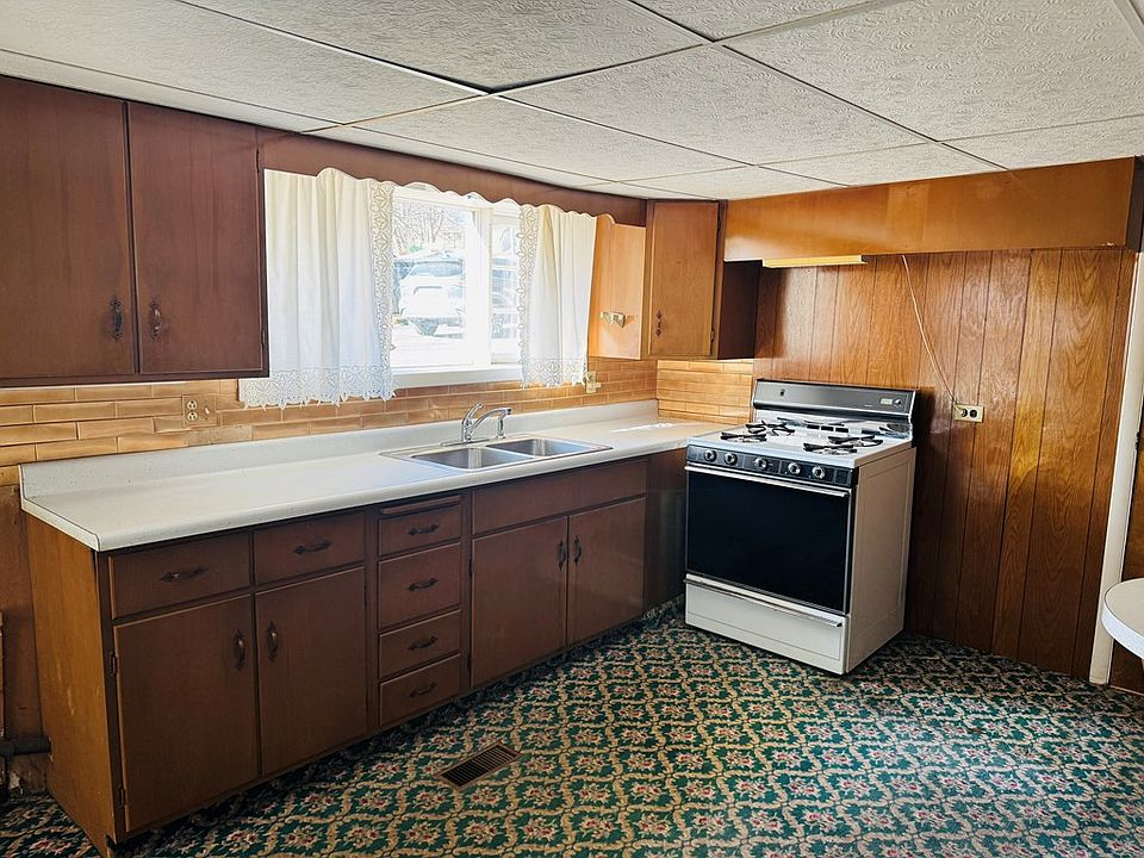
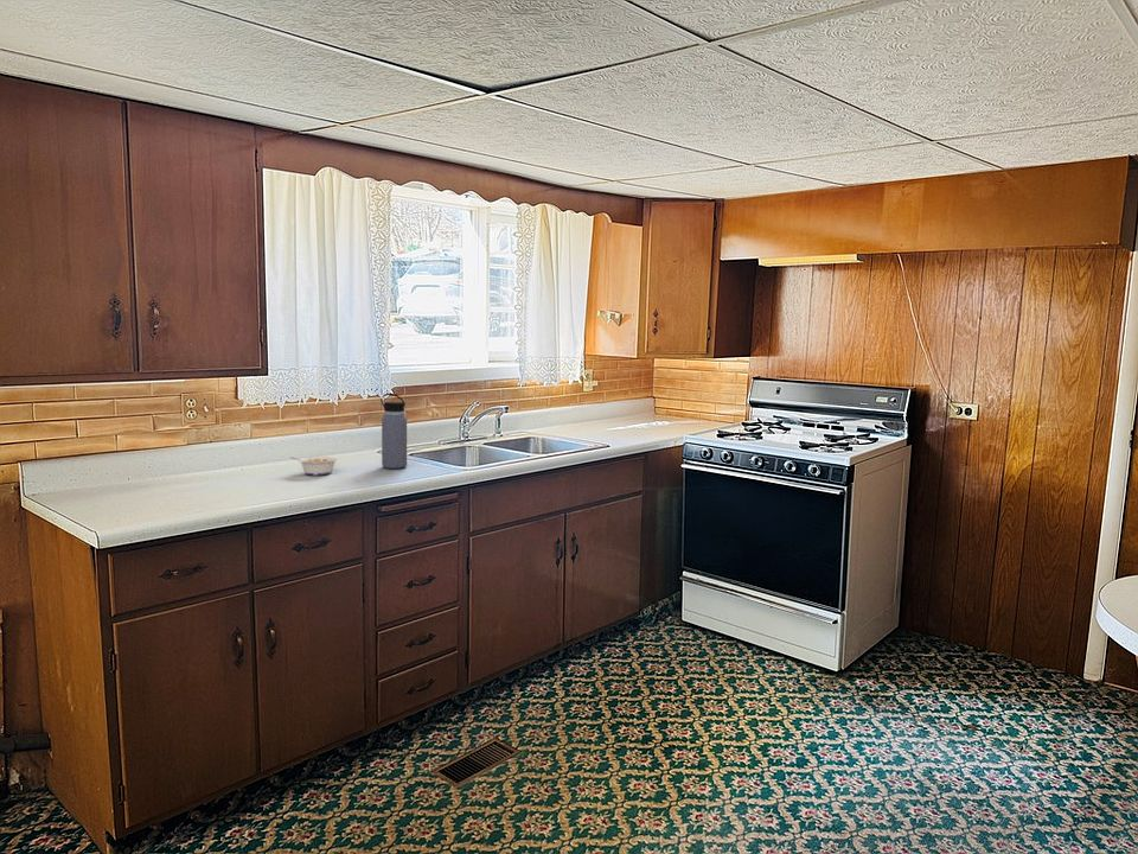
+ legume (317, 465)
+ water bottle (394, 429)
